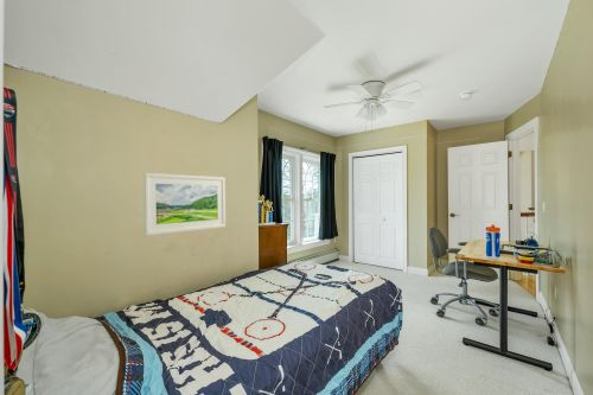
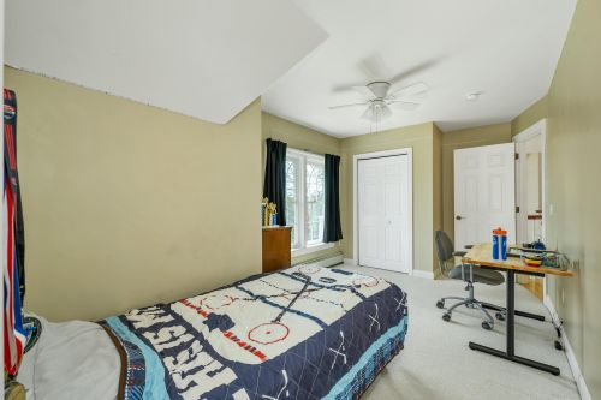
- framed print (189, 203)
